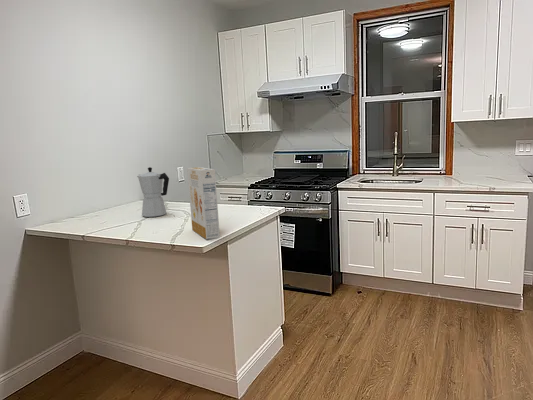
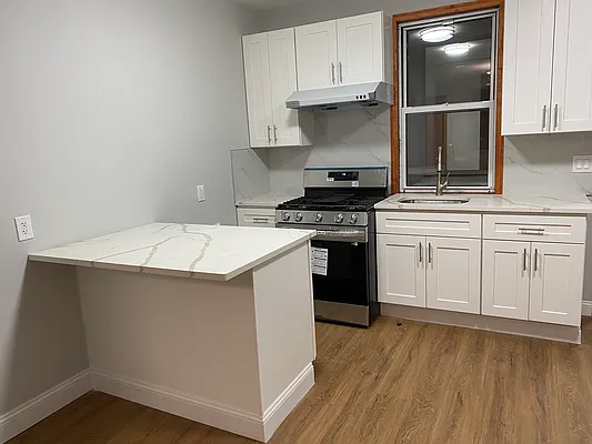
- moka pot (154, 191)
- cereal box (202, 201)
